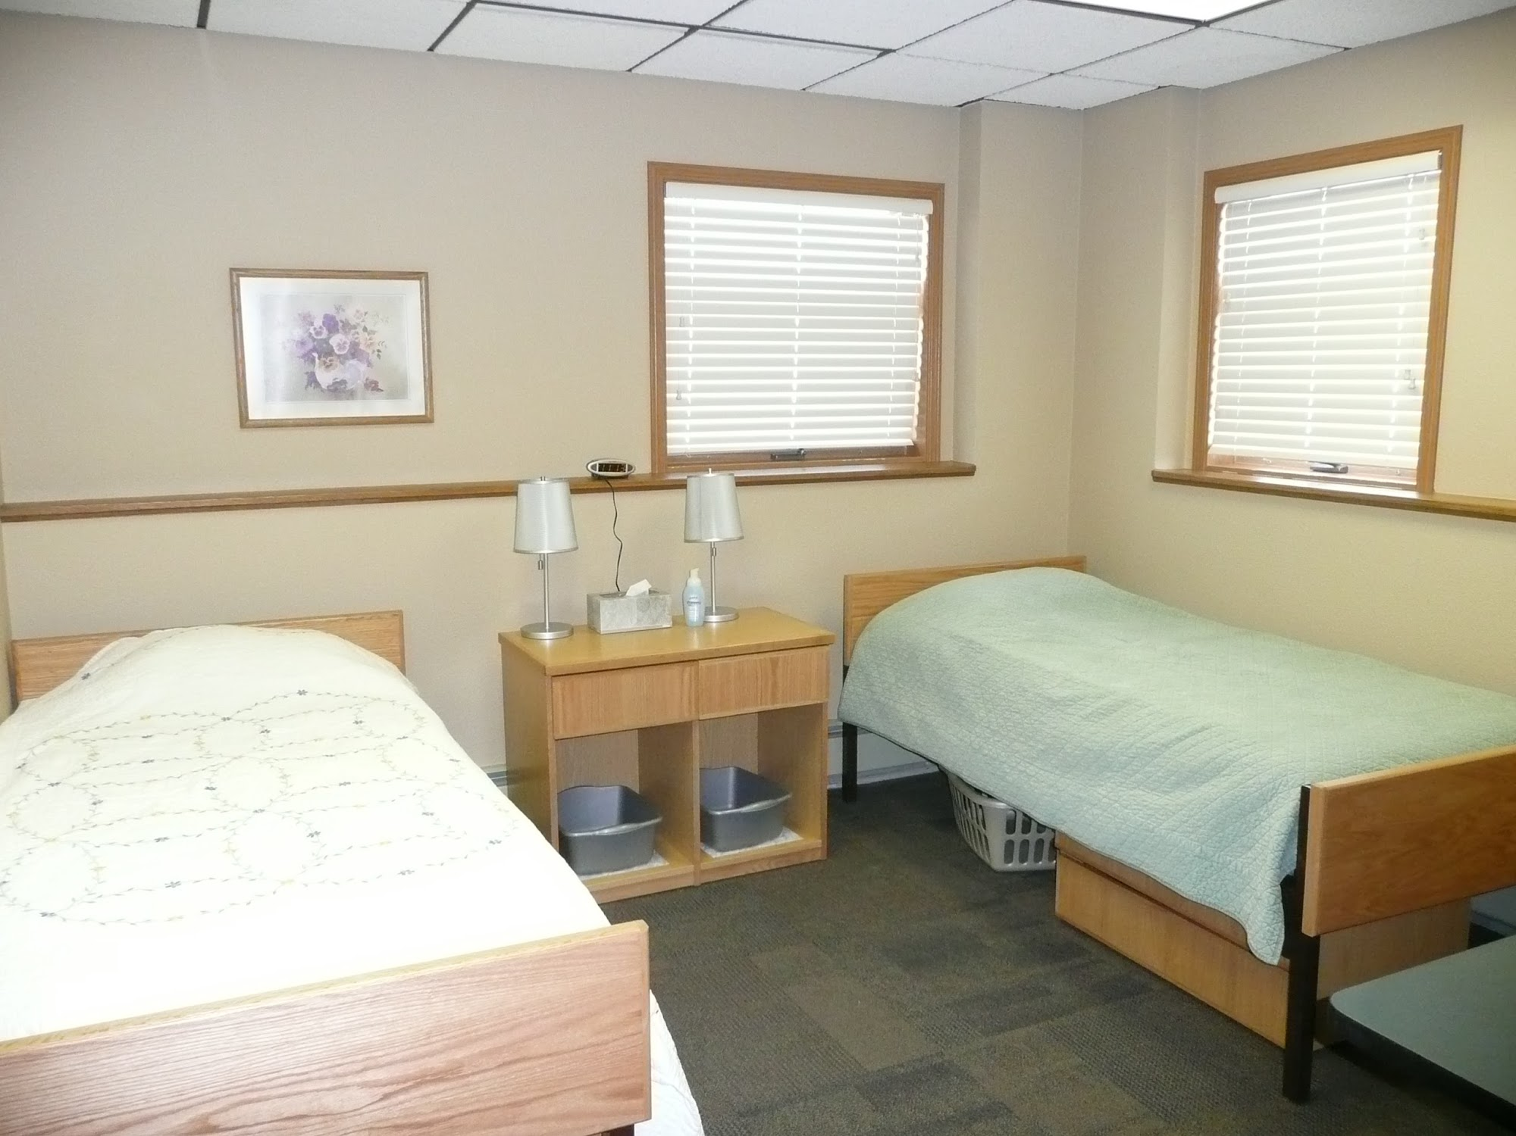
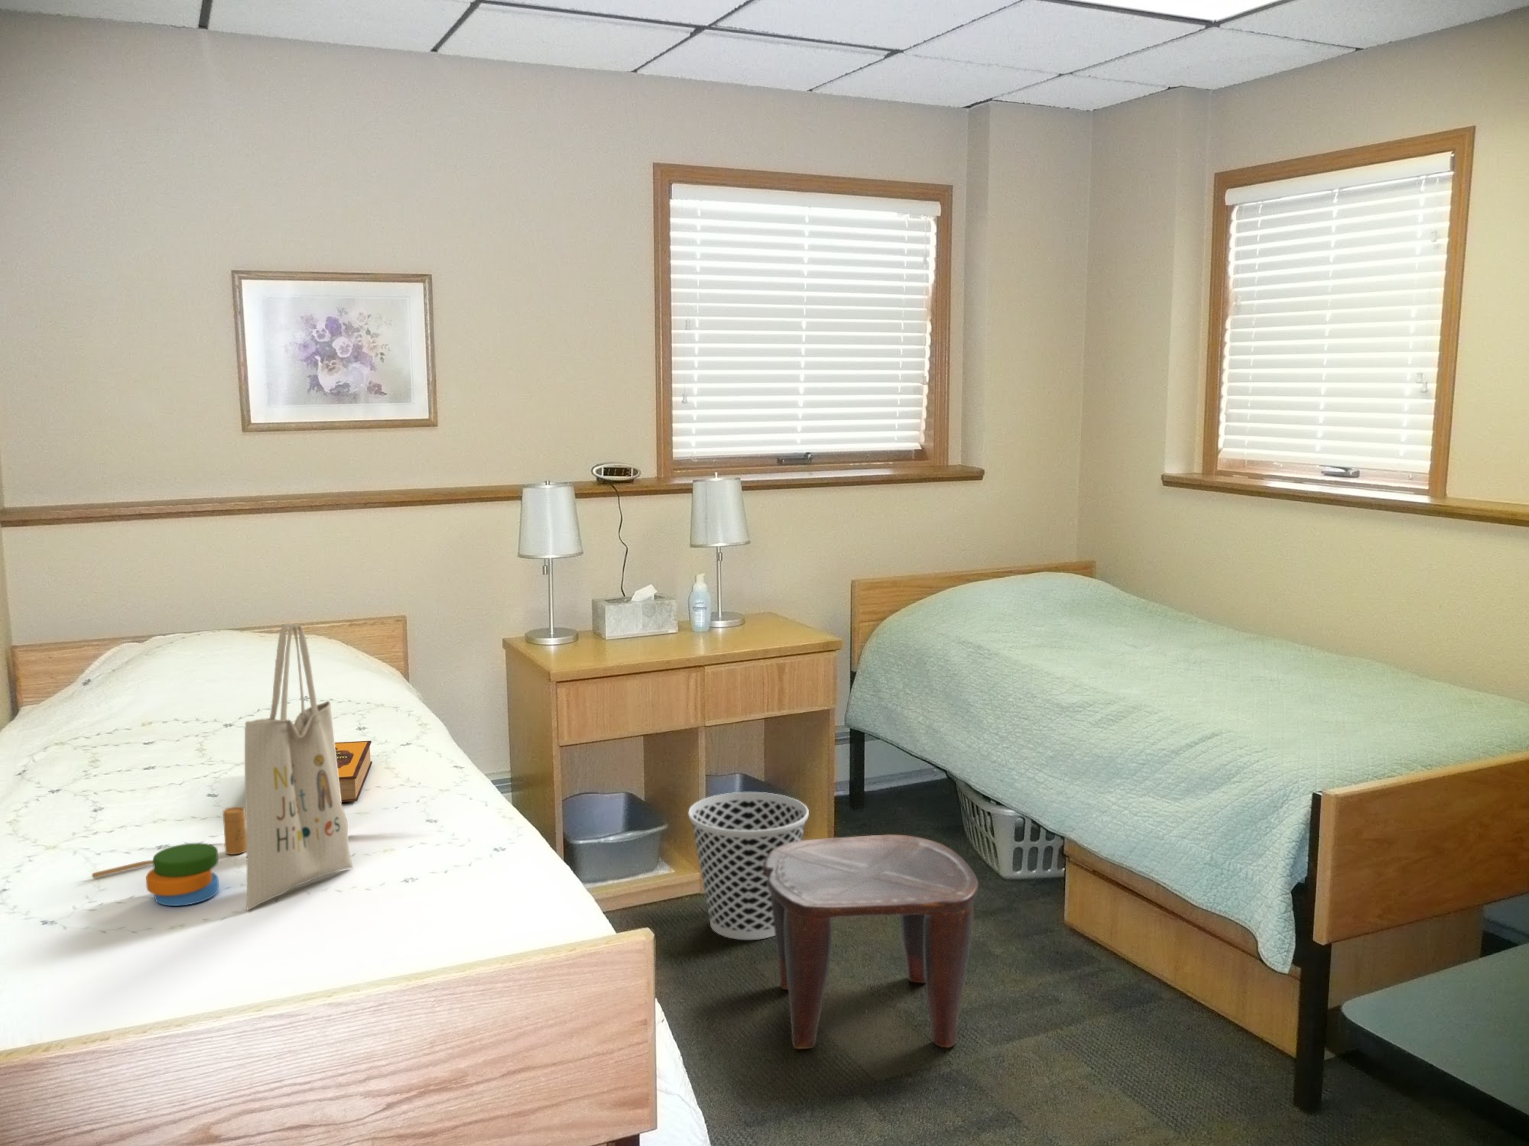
+ hardback book (337, 768)
+ stool (868, 915)
+ tote bag (244, 744)
+ wastebasket (749, 867)
